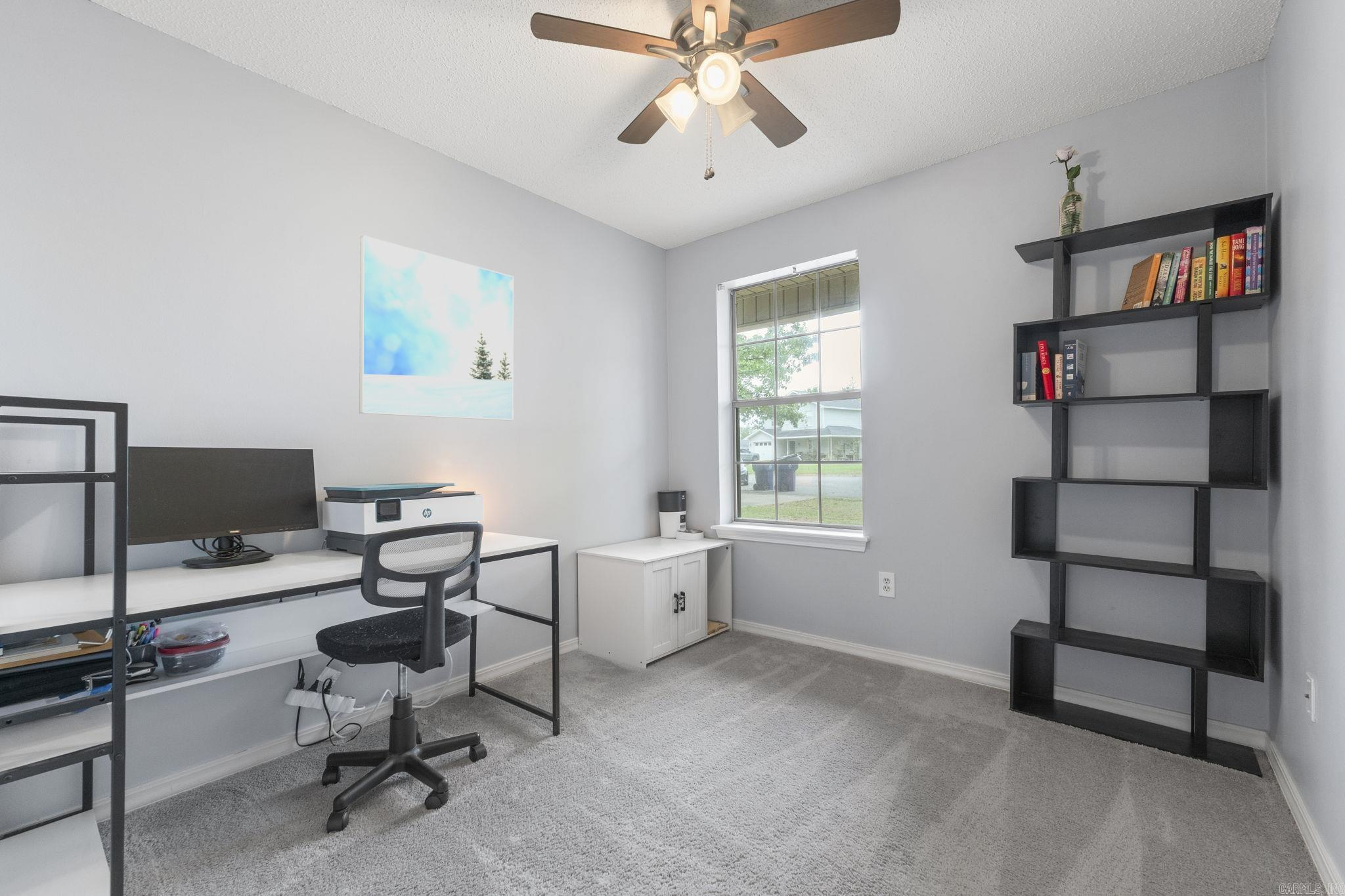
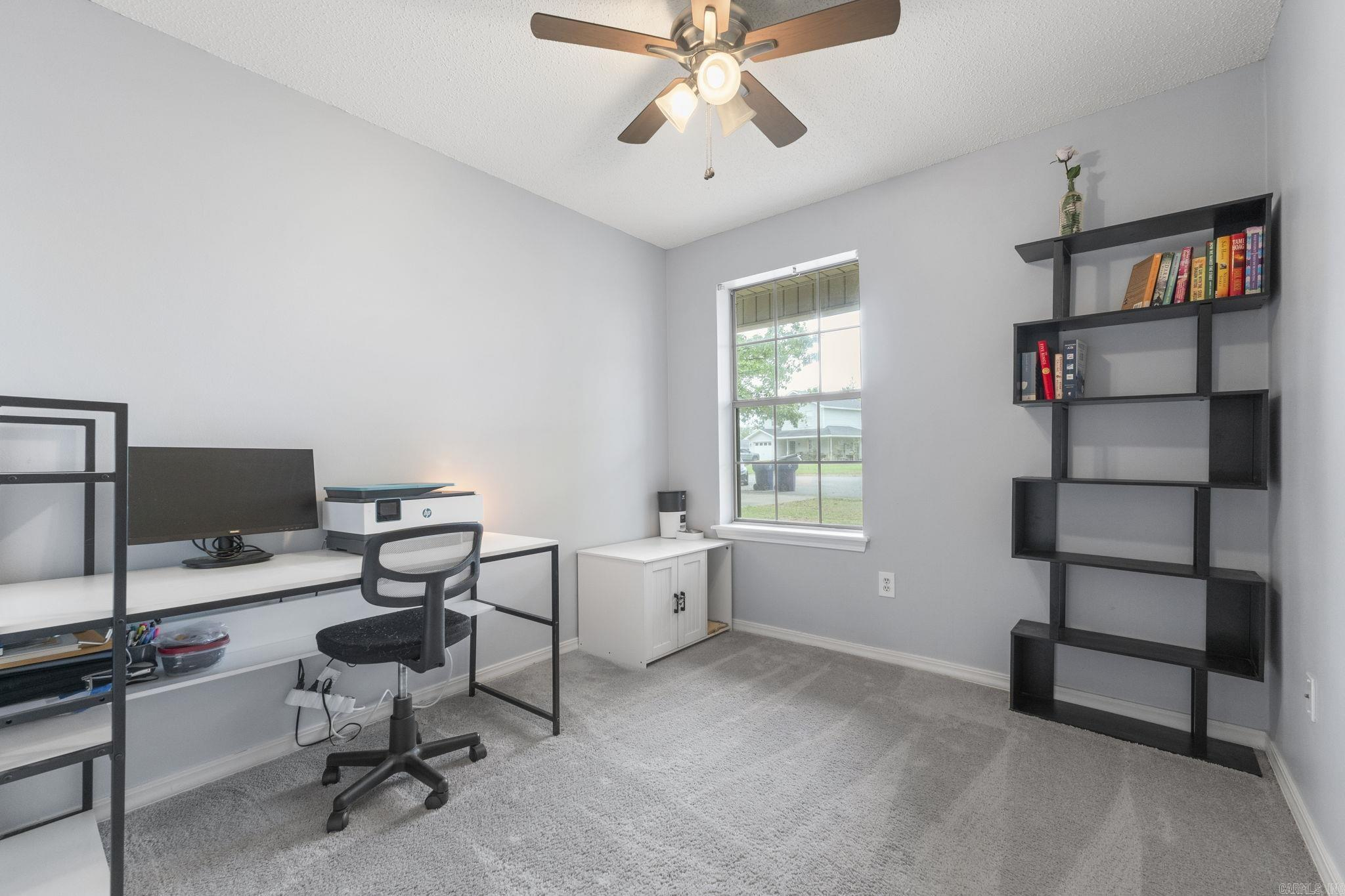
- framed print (444, 337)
